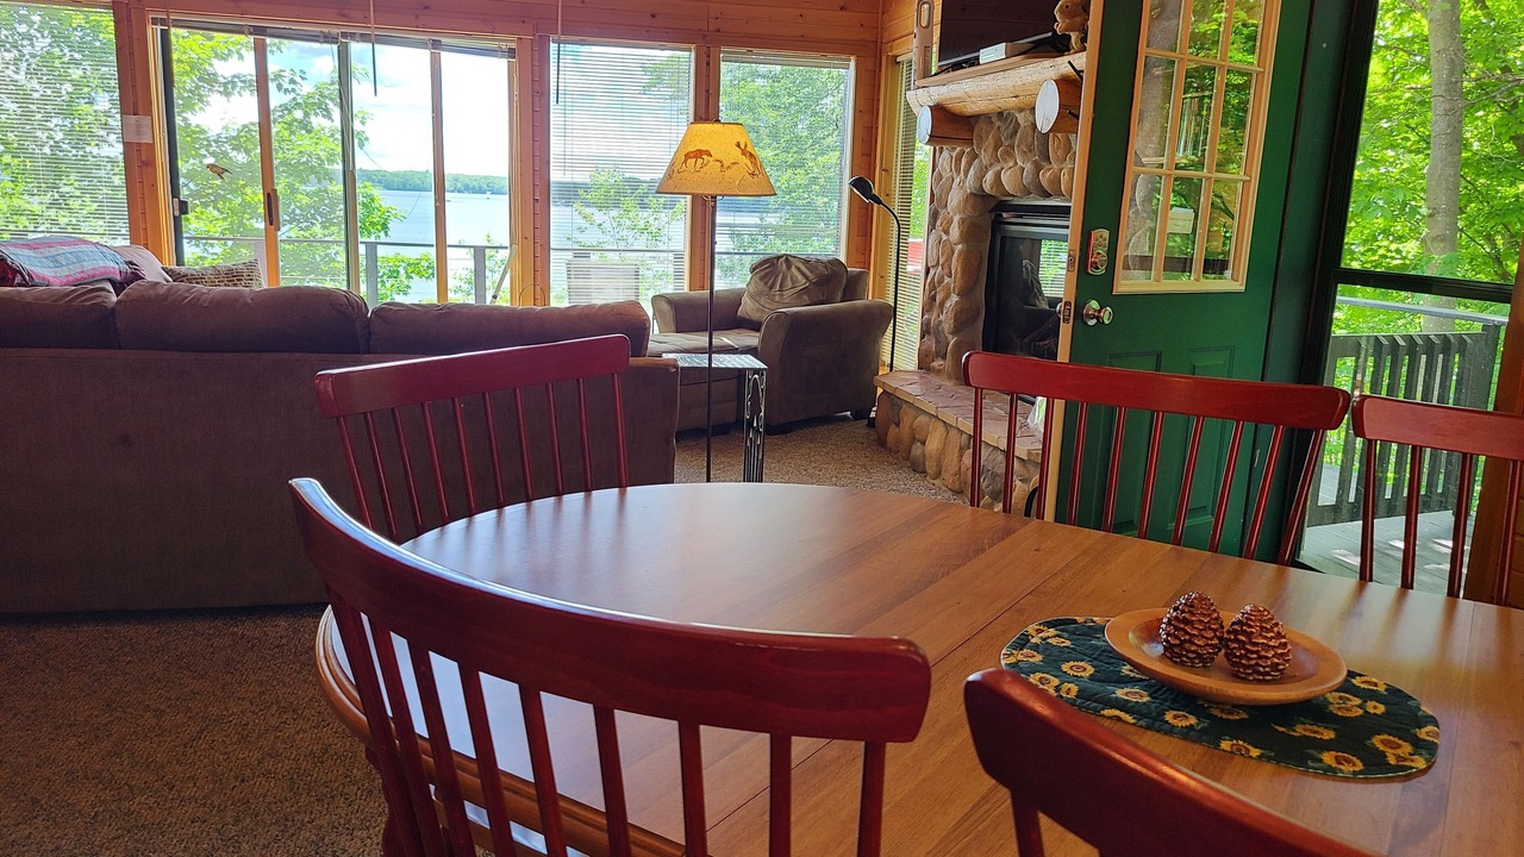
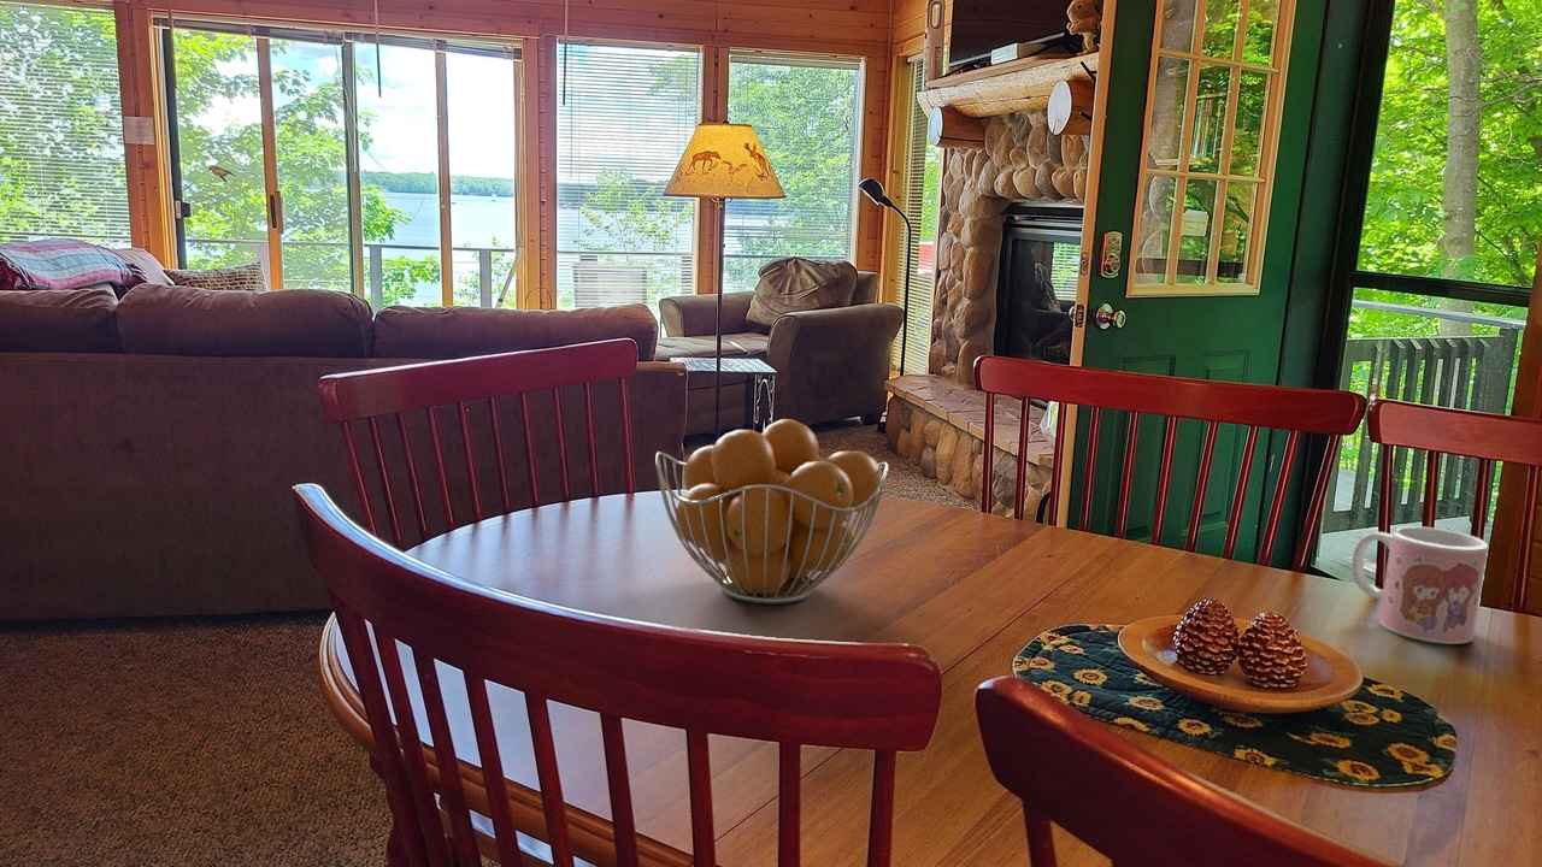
+ fruit basket (770, 507)
+ mug (1417, 579)
